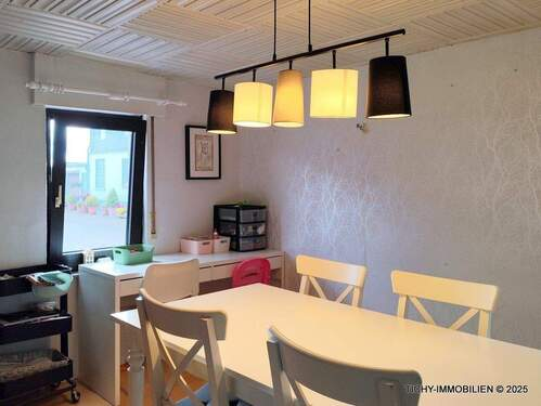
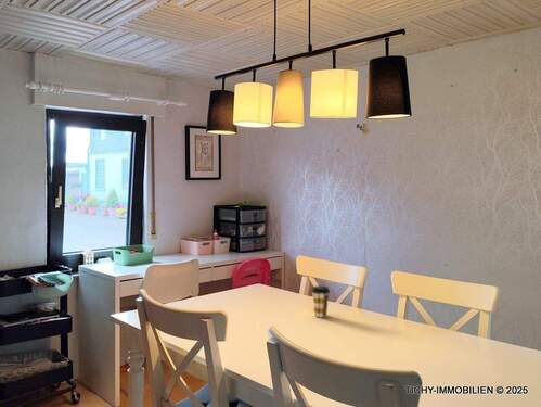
+ coffee cup (320, 301)
